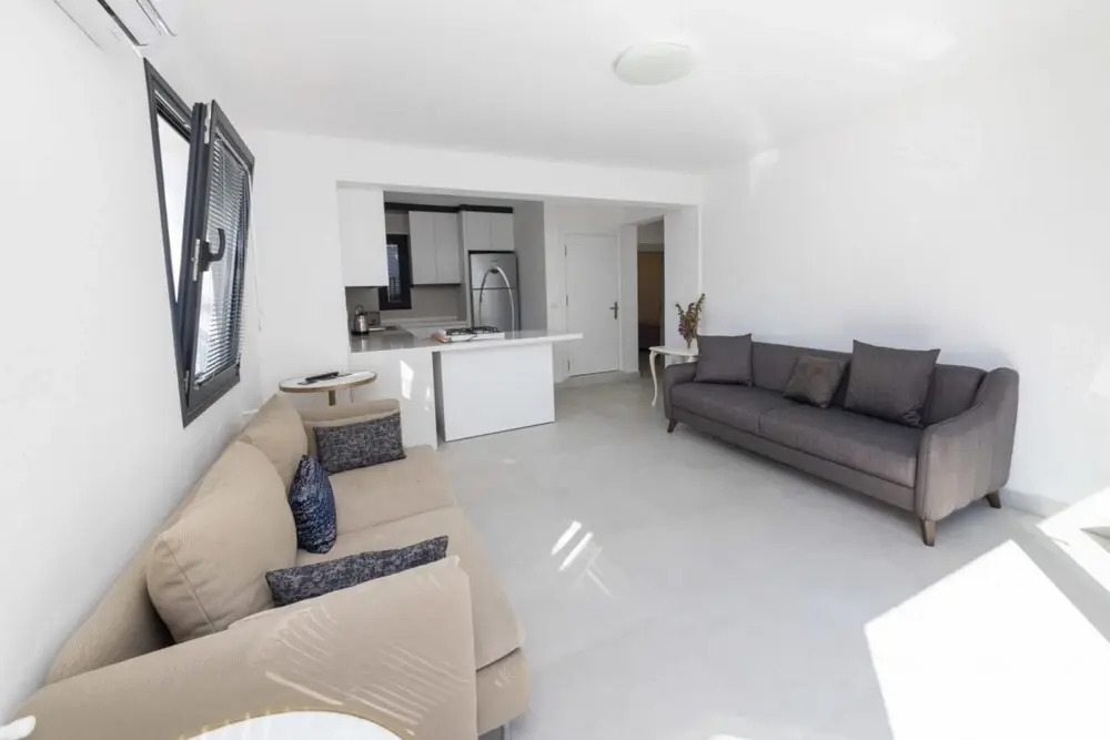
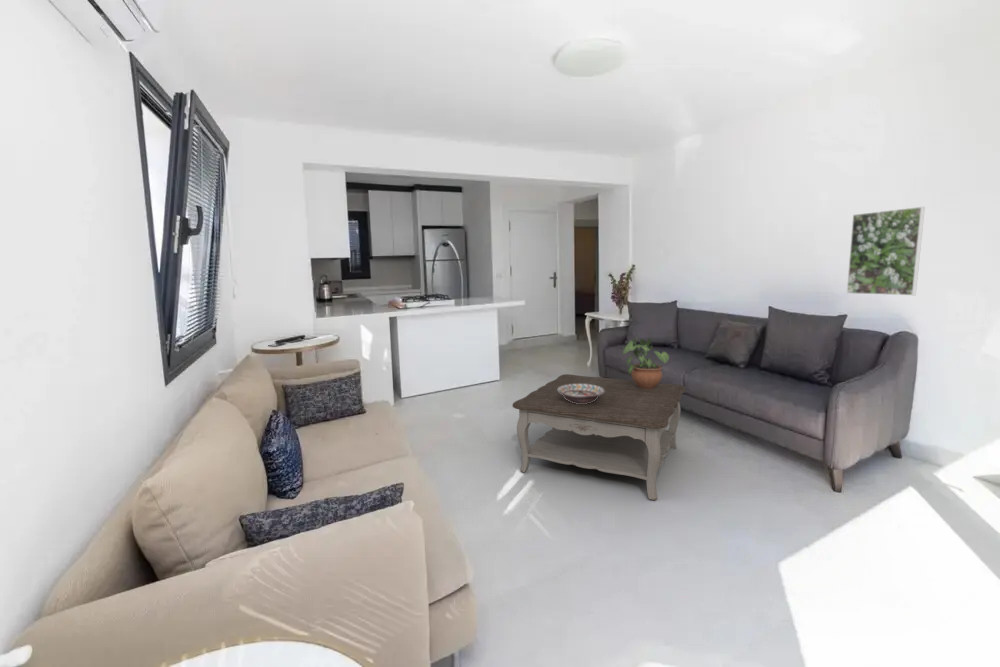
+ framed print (882, 253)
+ potted plant (643, 359)
+ decorative bowl (580, 394)
+ coffee table (602, 426)
